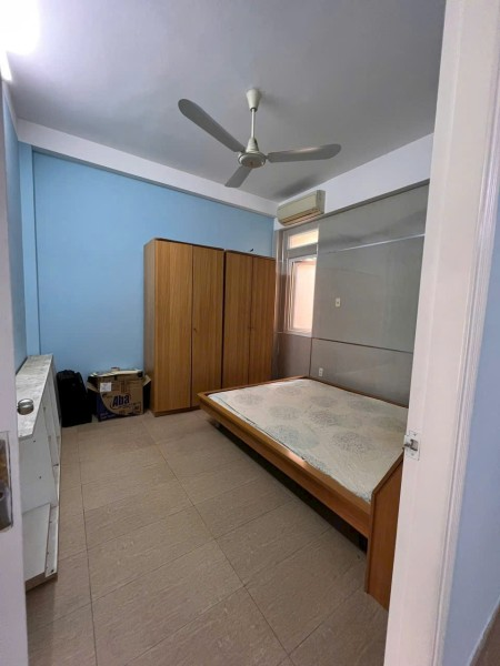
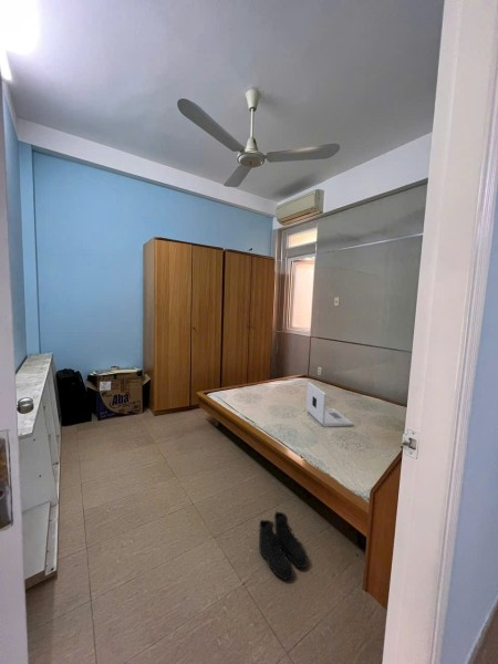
+ boots (282, 540)
+ laptop (324, 402)
